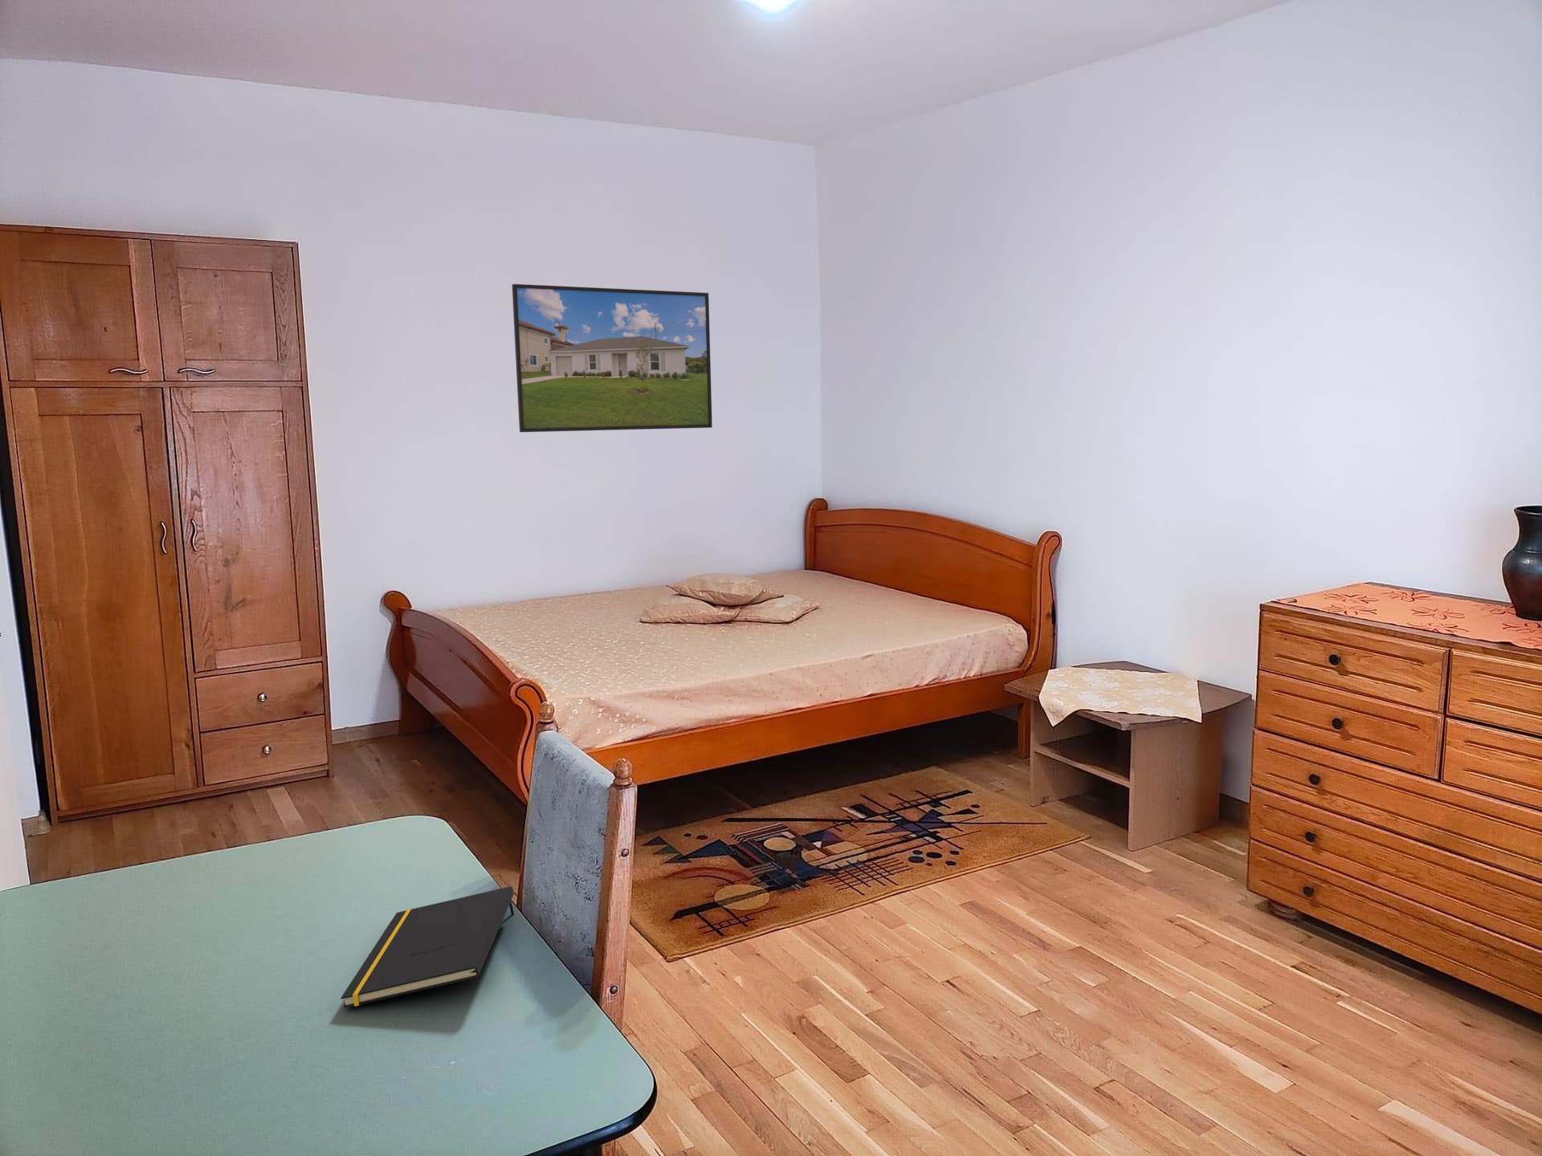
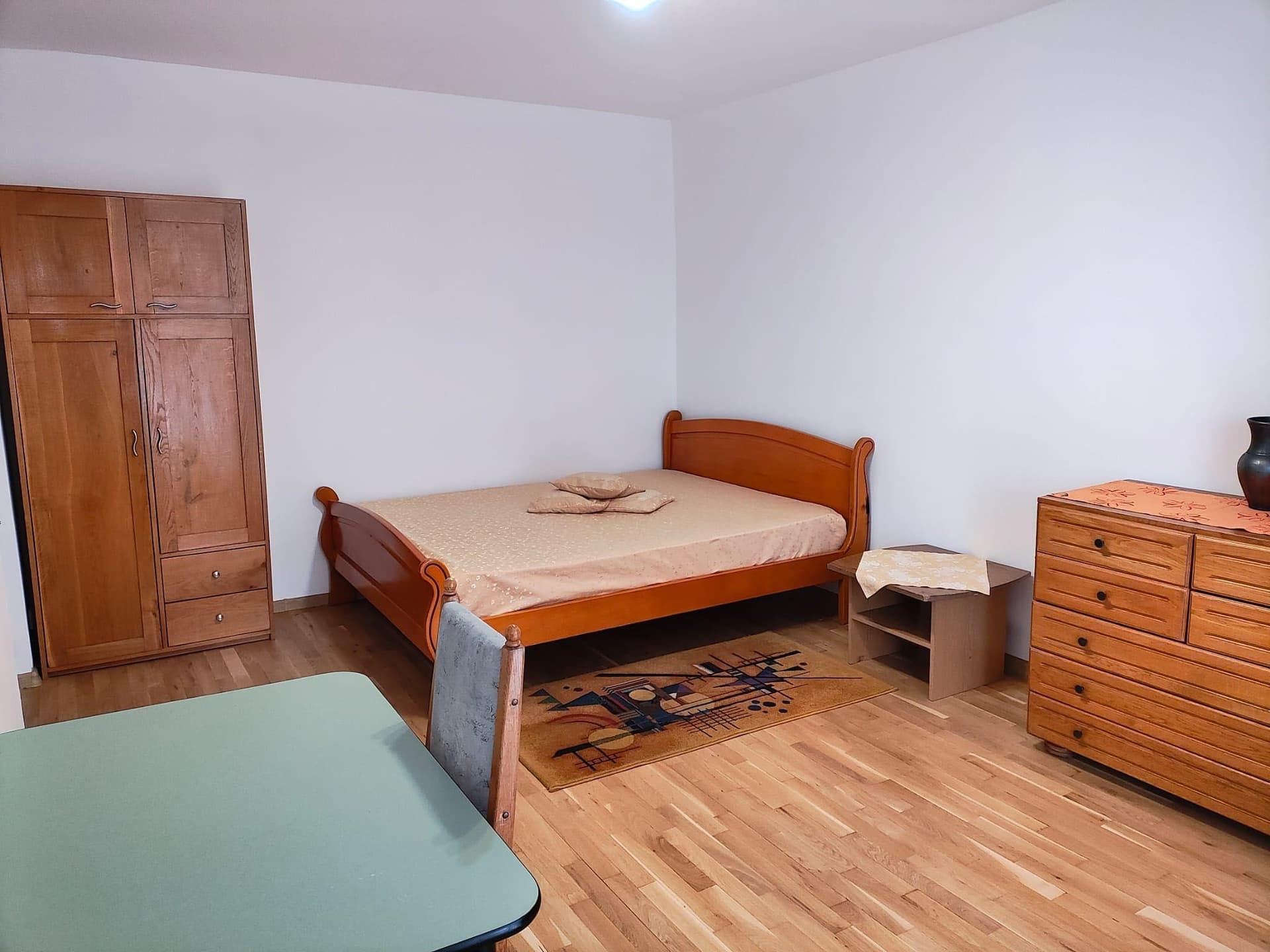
- notepad (433, 941)
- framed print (617, 359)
